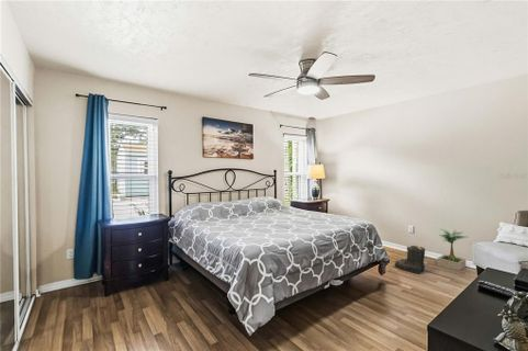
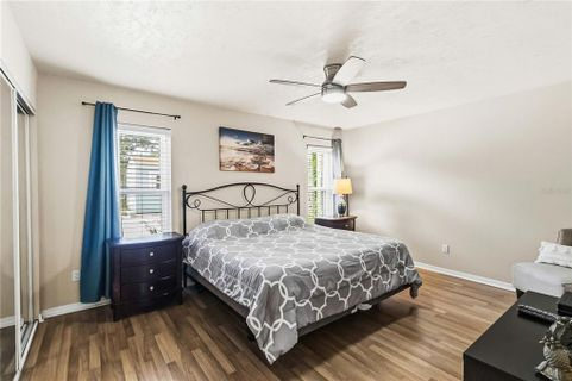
- potted plant (452, 248)
- boots (409, 257)
